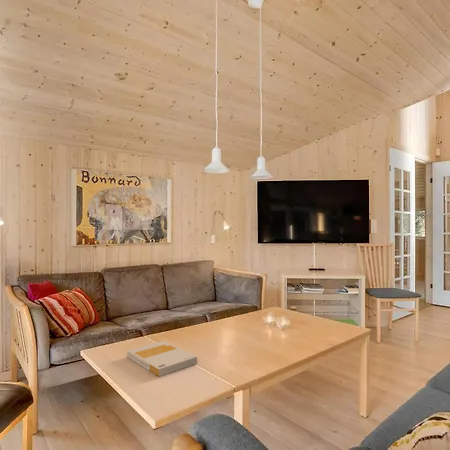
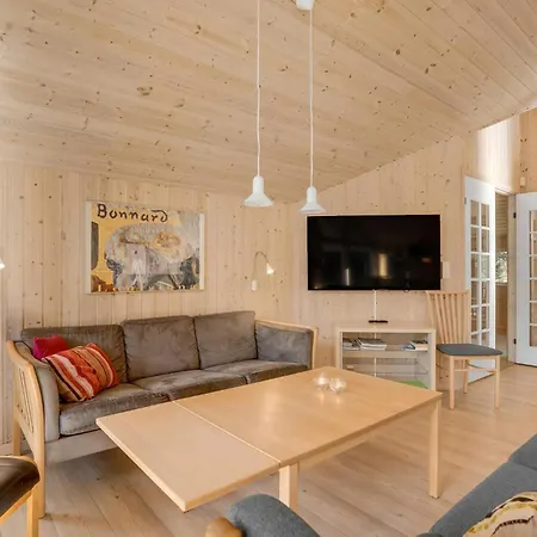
- book (161, 356)
